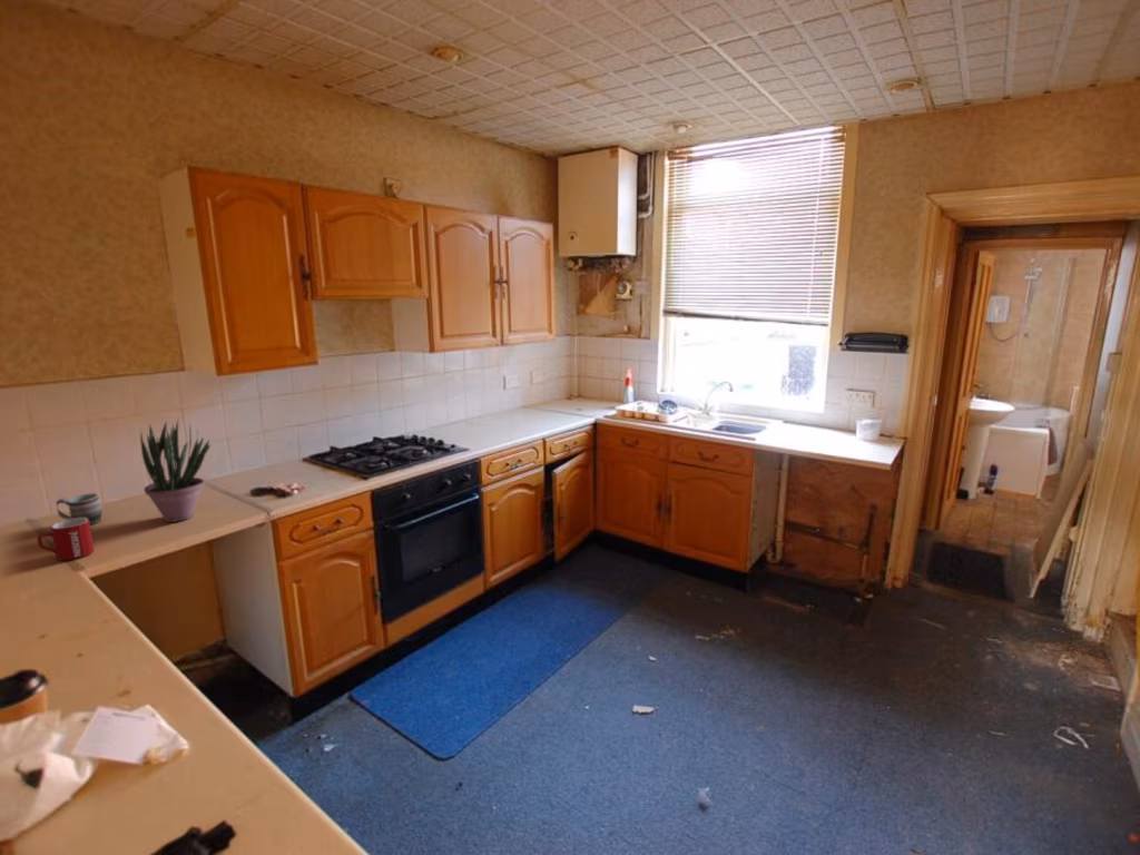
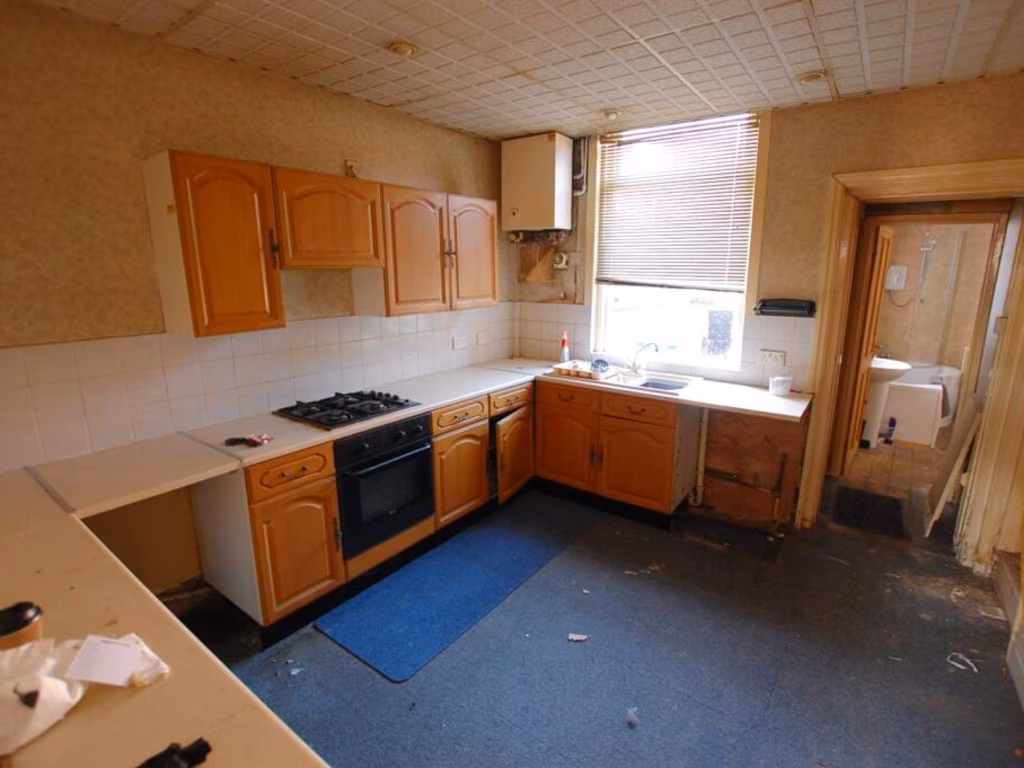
- mug (79, 510)
- mug (66, 540)
- potted plant (178, 468)
